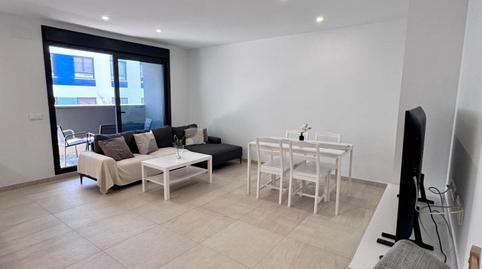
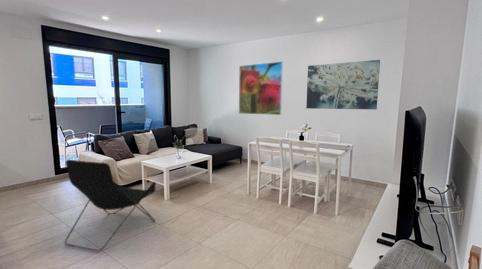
+ wall art (340, 86)
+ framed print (259, 89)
+ lounge chair (110, 192)
